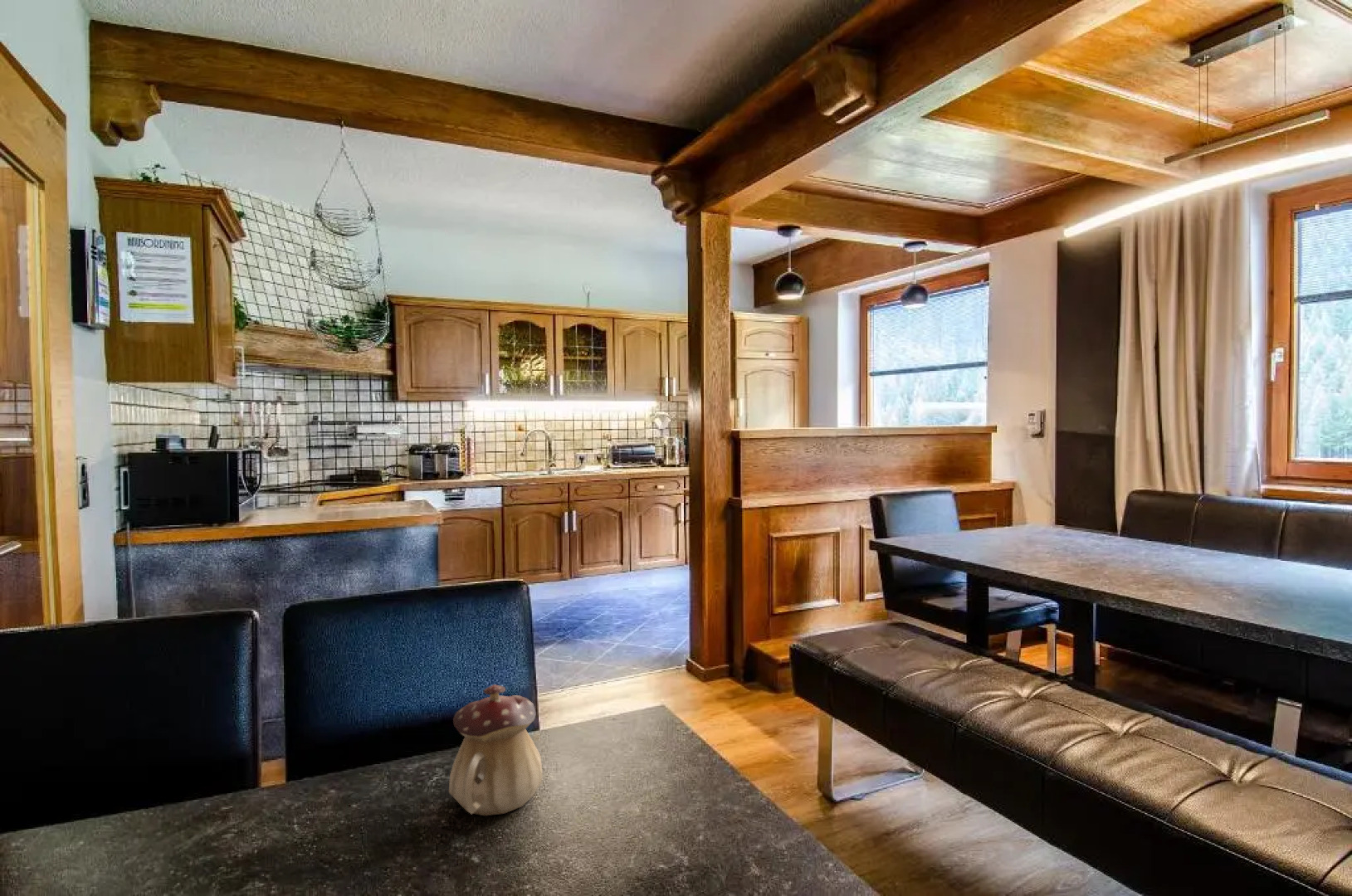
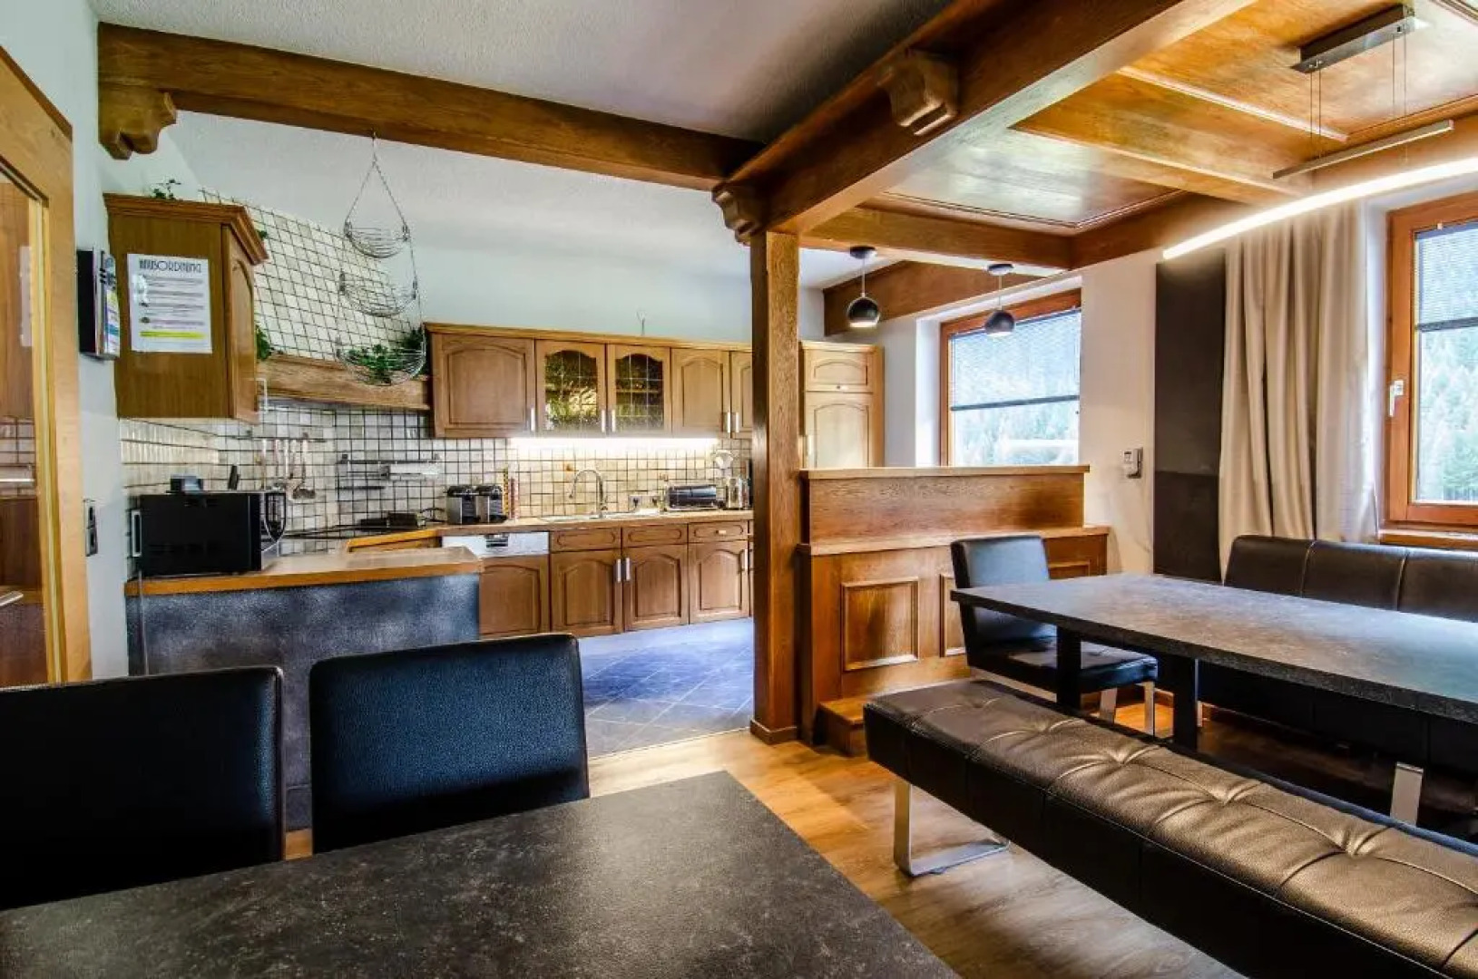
- teapot (493, 743)
